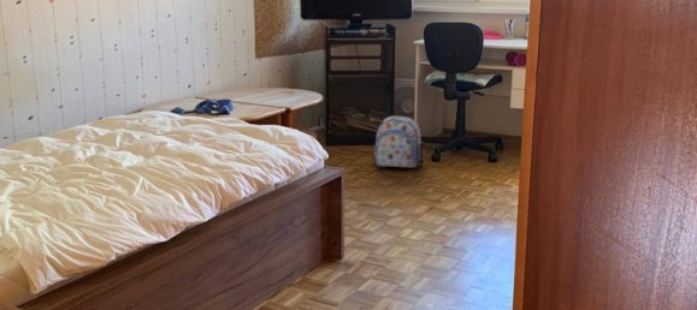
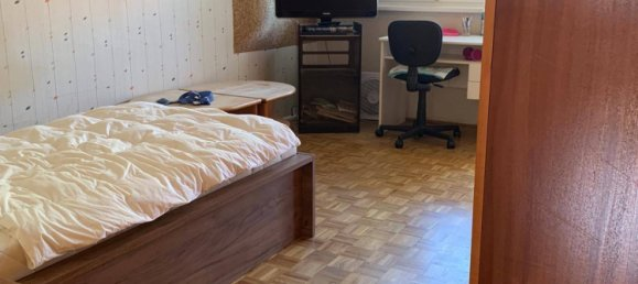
- backpack (396, 142)
